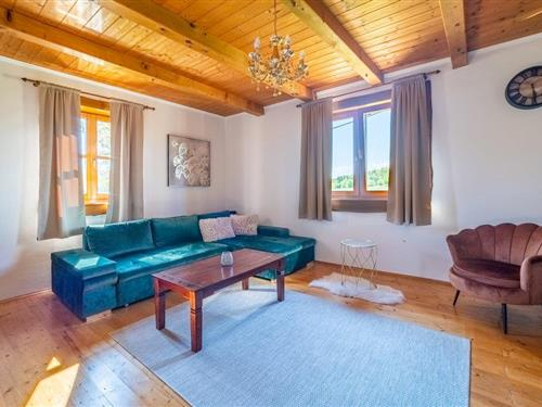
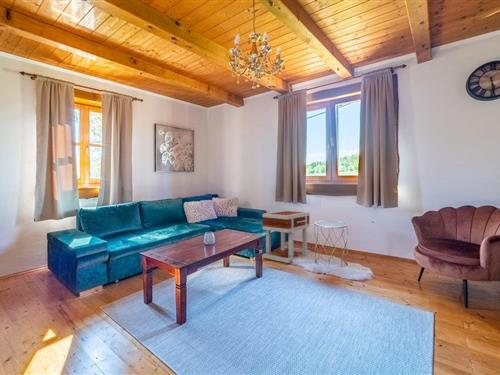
+ side table (288, 234)
